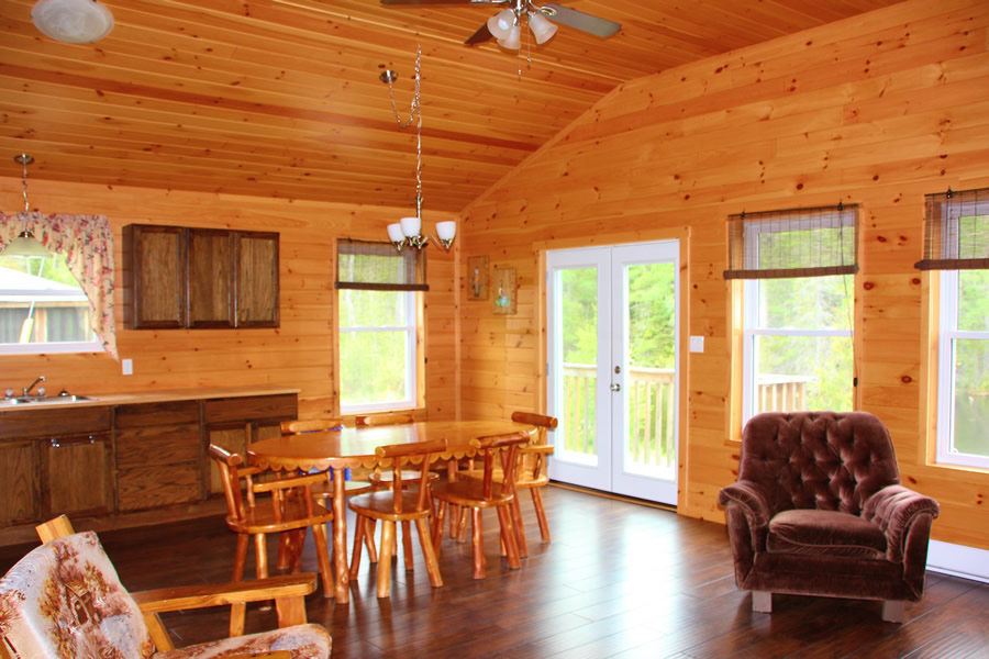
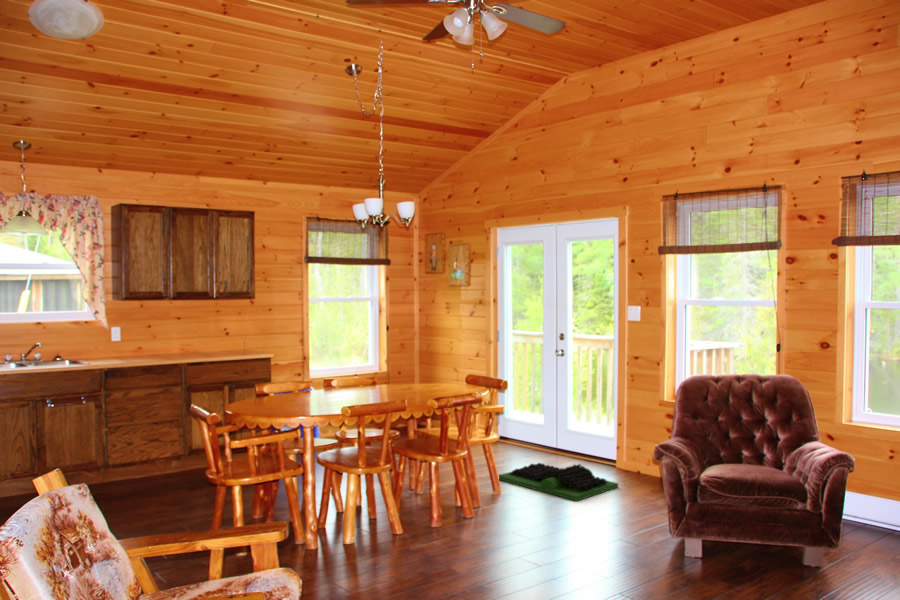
+ doormat (556, 474)
